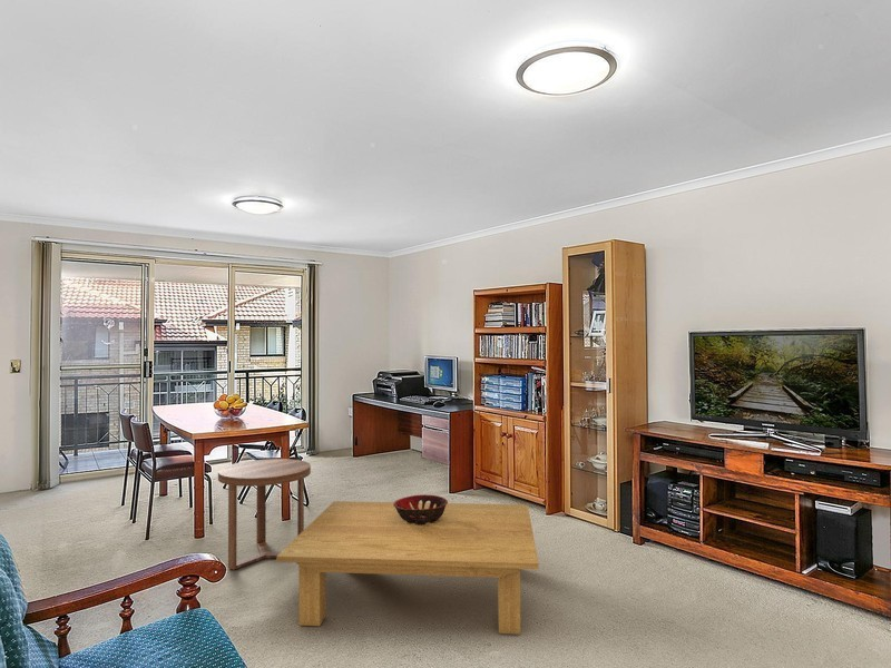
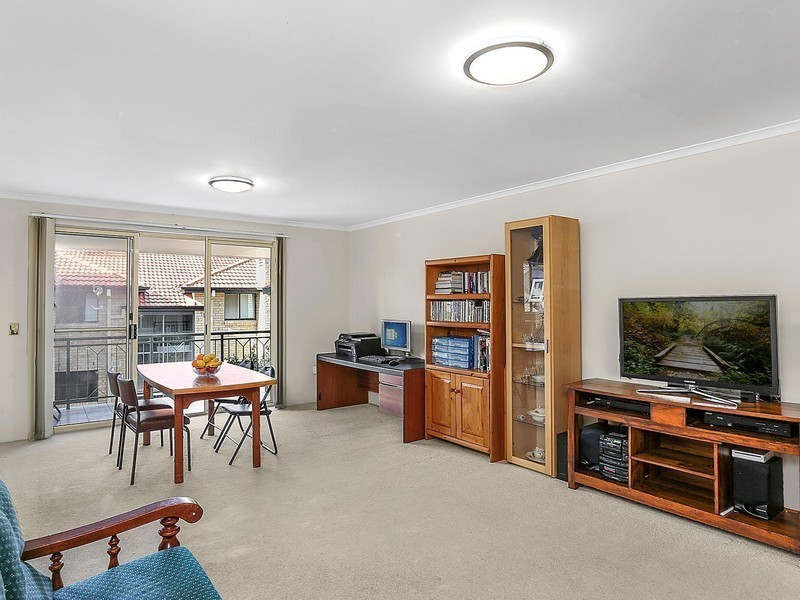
- side table (265, 511)
- coffee table (419, 560)
- decorative bowl (420, 510)
